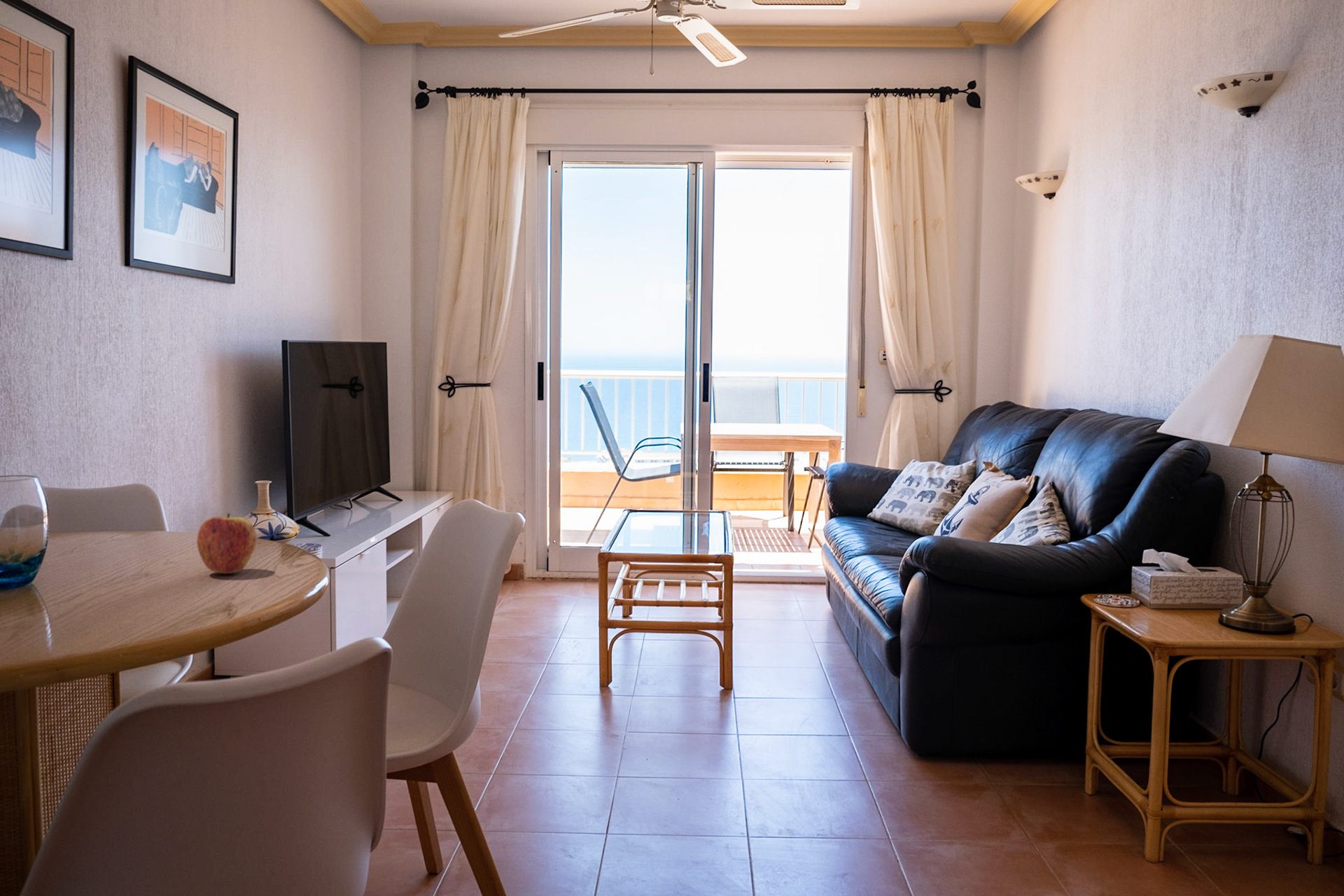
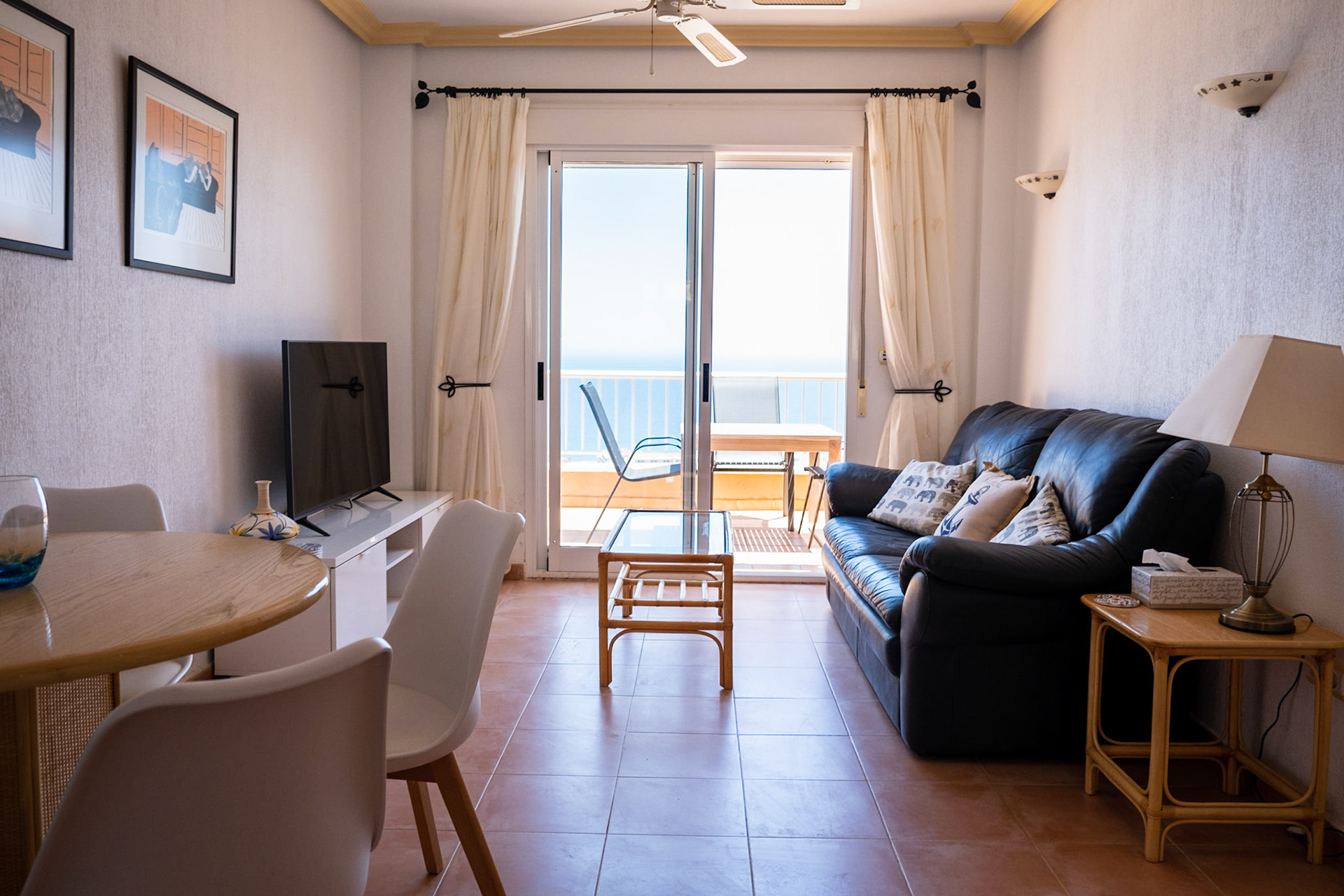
- apple (227, 543)
